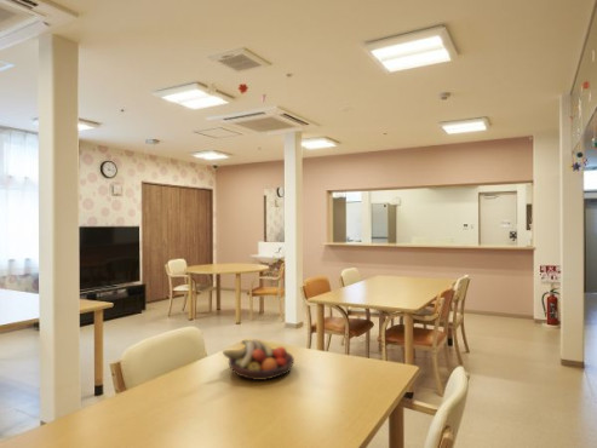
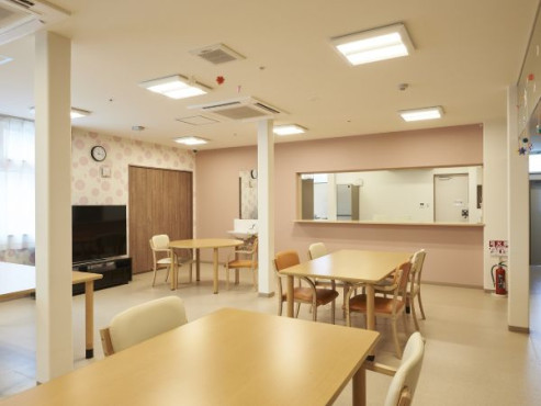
- fruit bowl (260, 356)
